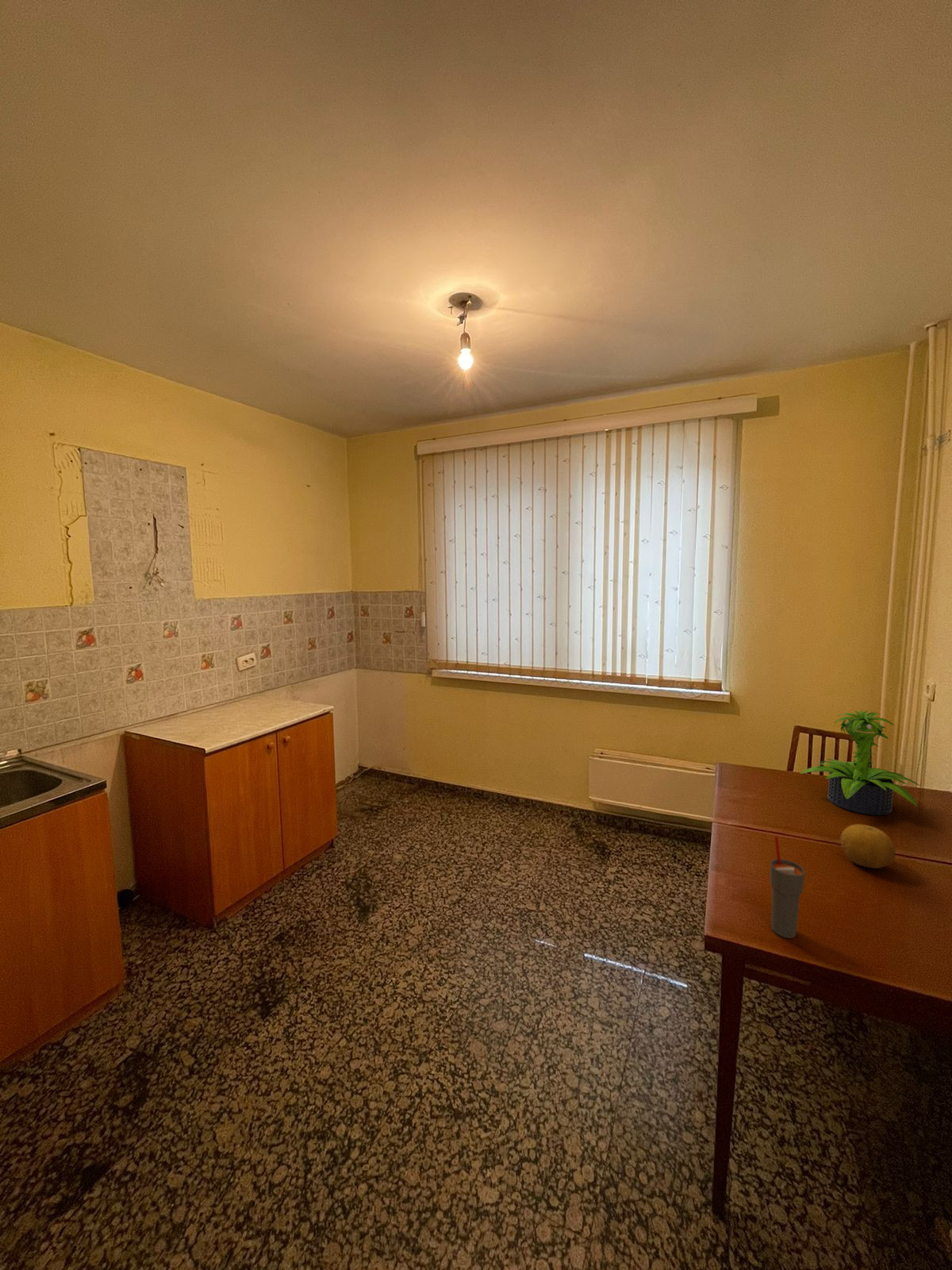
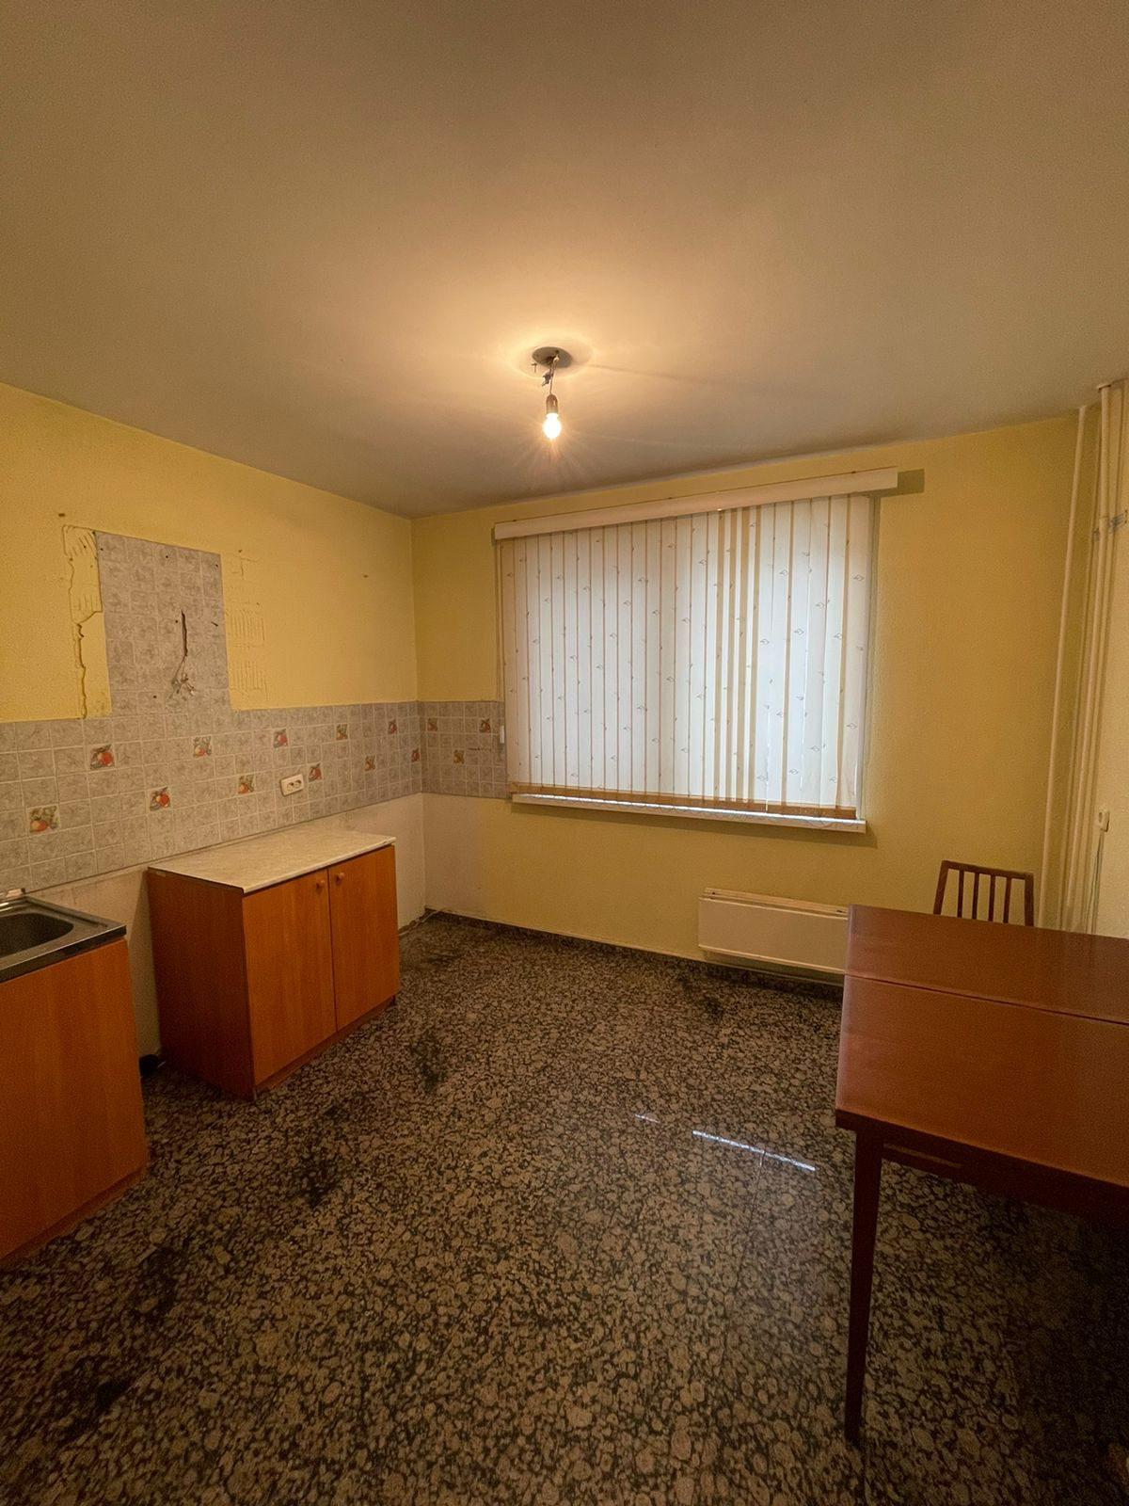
- fruit (867, 845)
- cup (785, 887)
- potted plant (859, 756)
